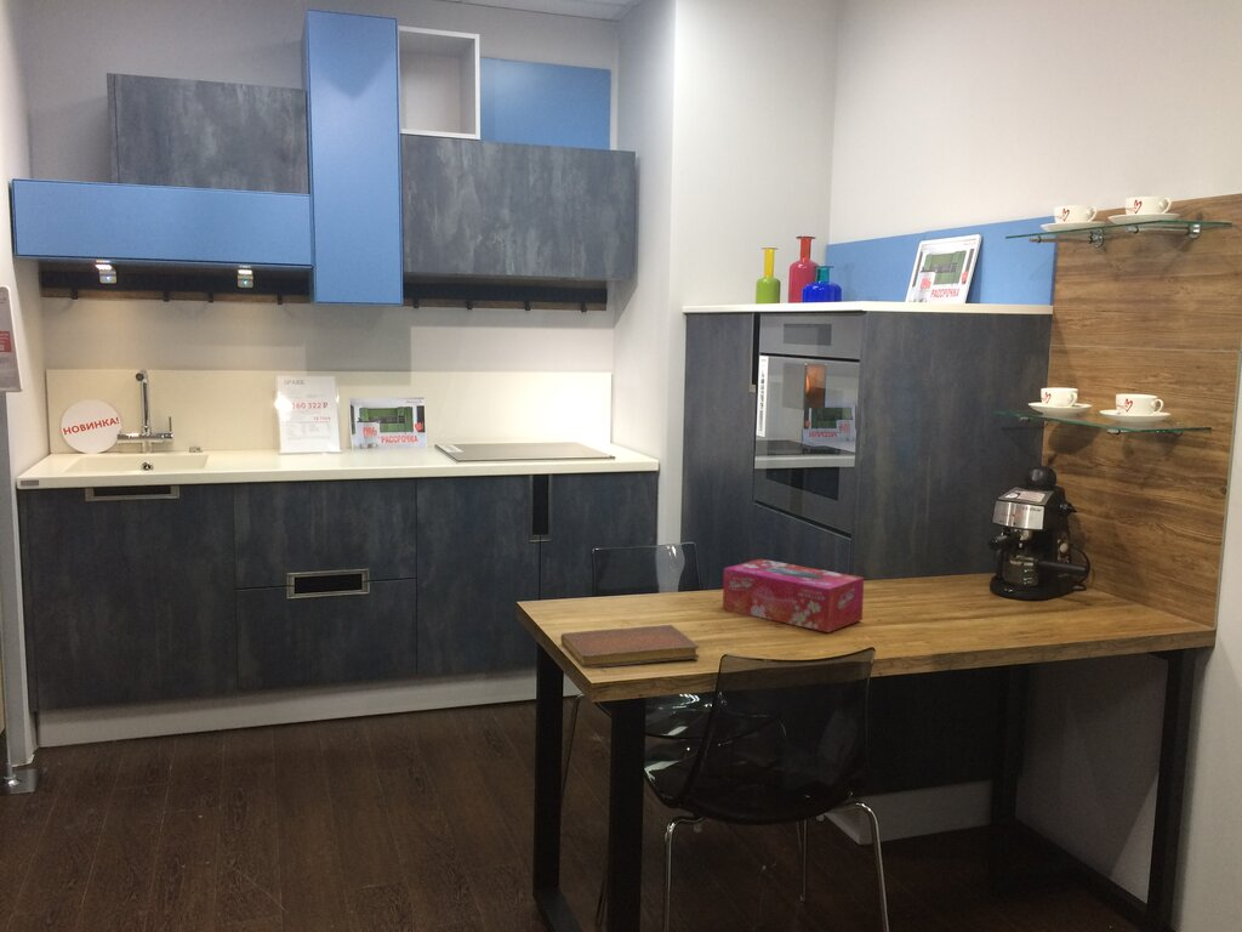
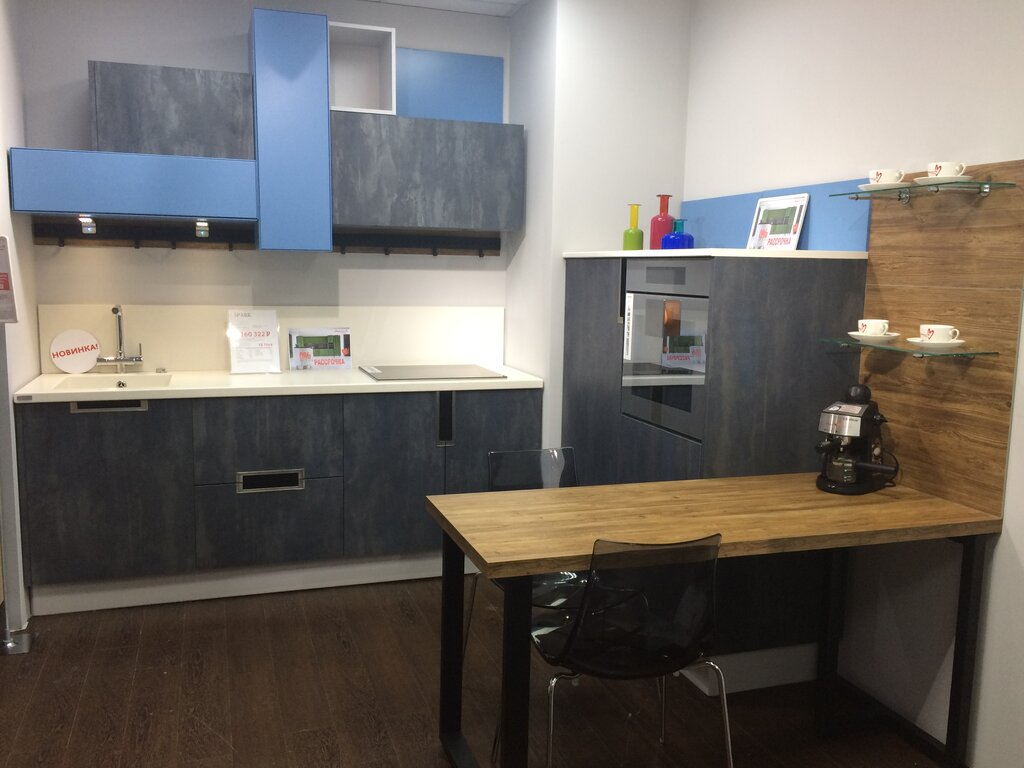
- tissue box (792, 593)
- notebook (628, 644)
